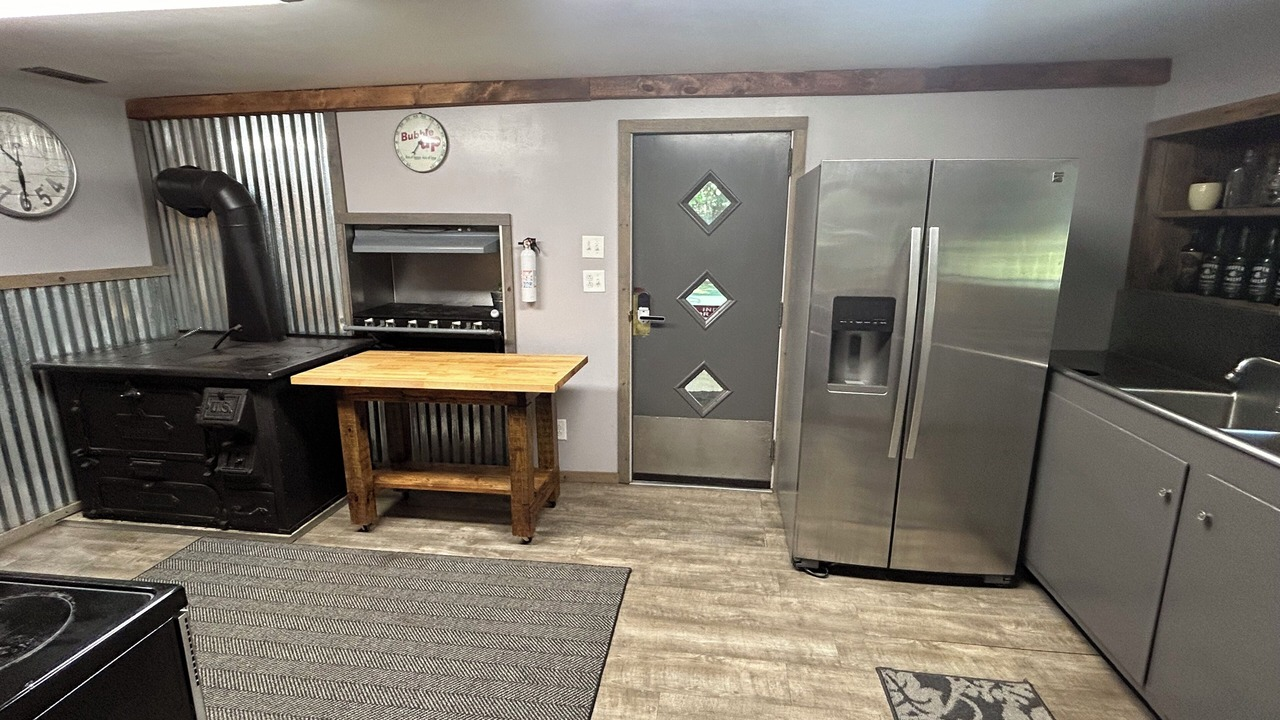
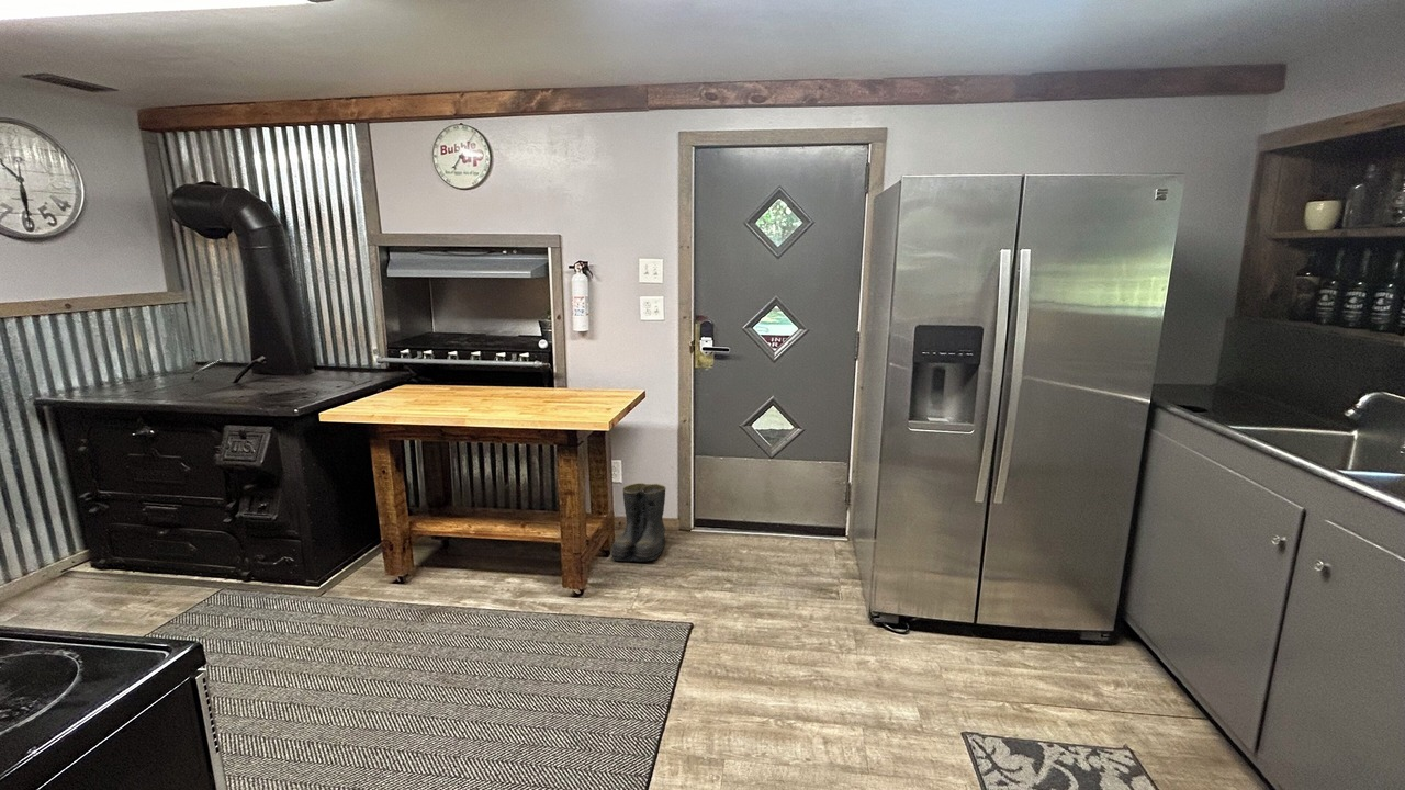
+ boots (639, 520)
